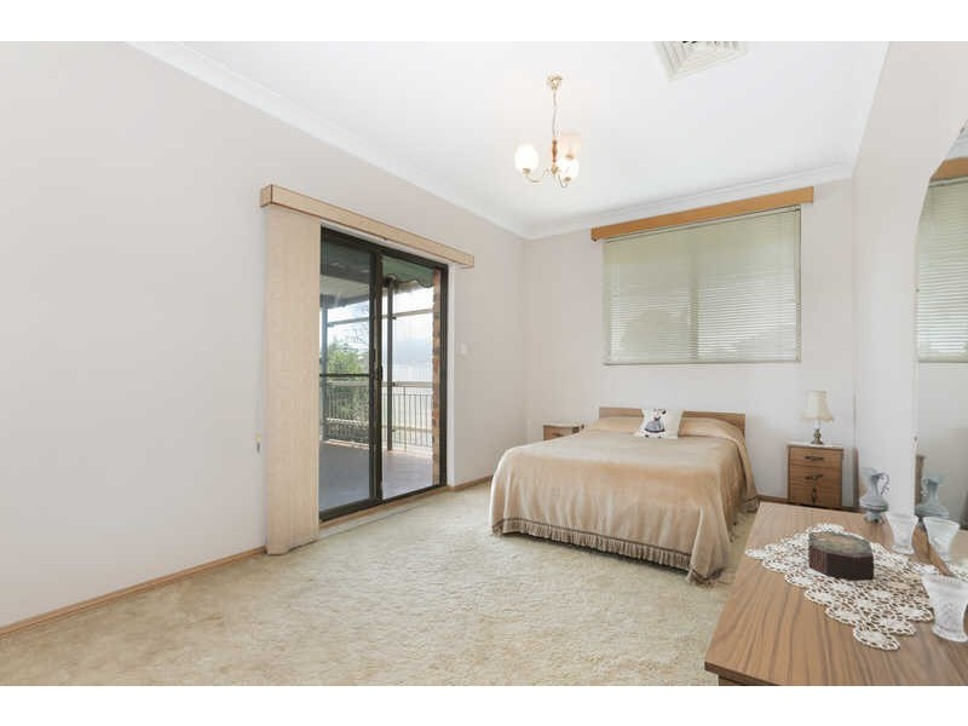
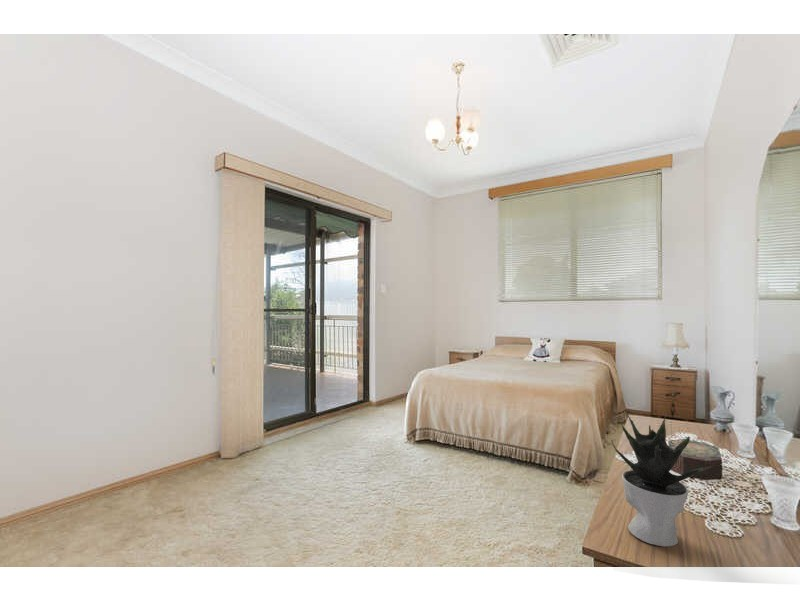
+ potted plant (648, 473)
